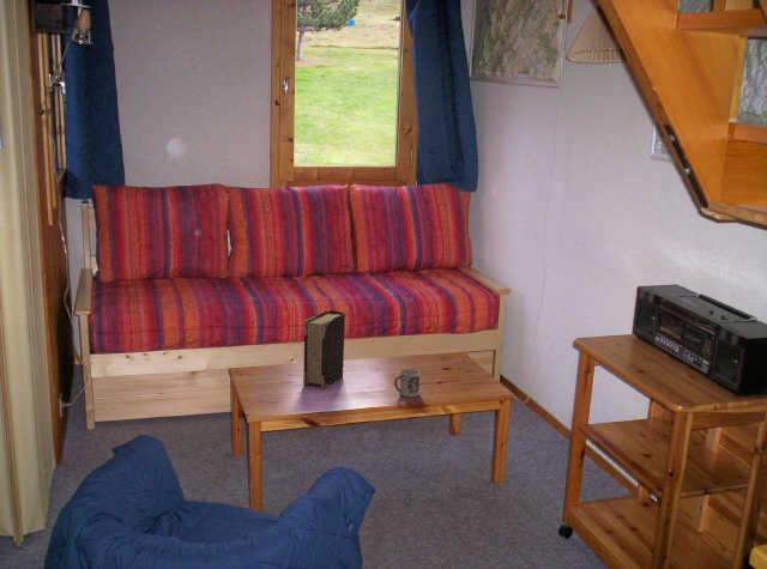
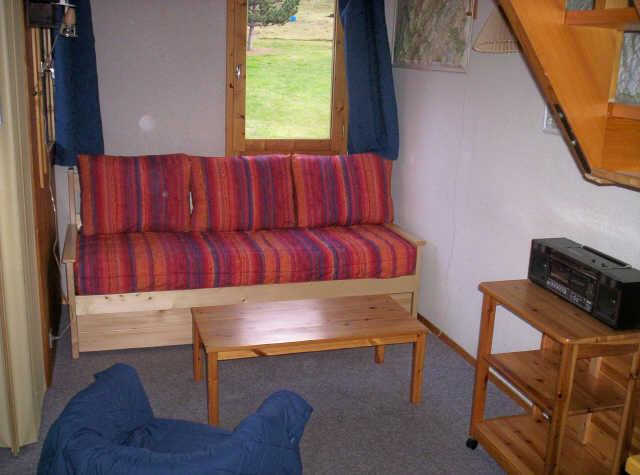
- cup (405, 383)
- book (325, 349)
